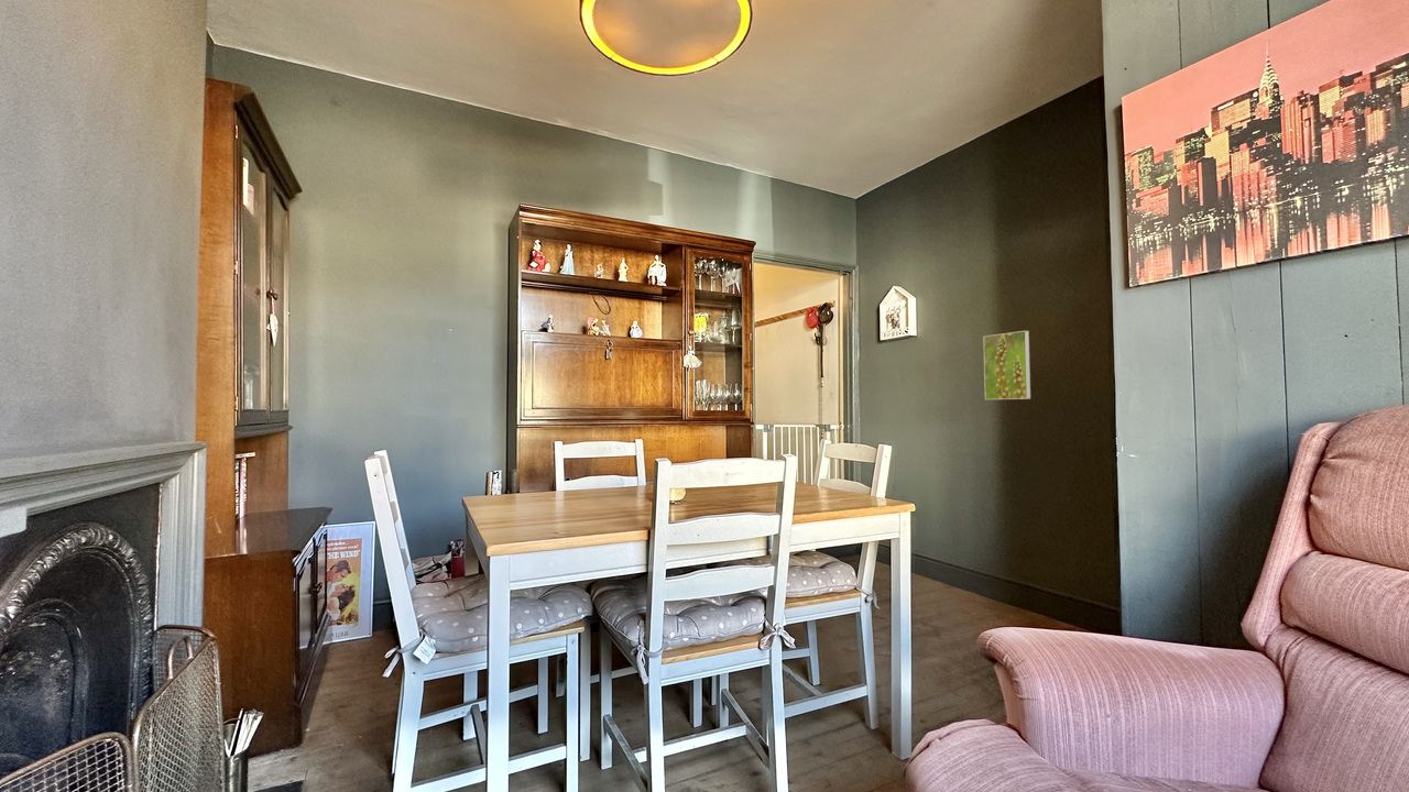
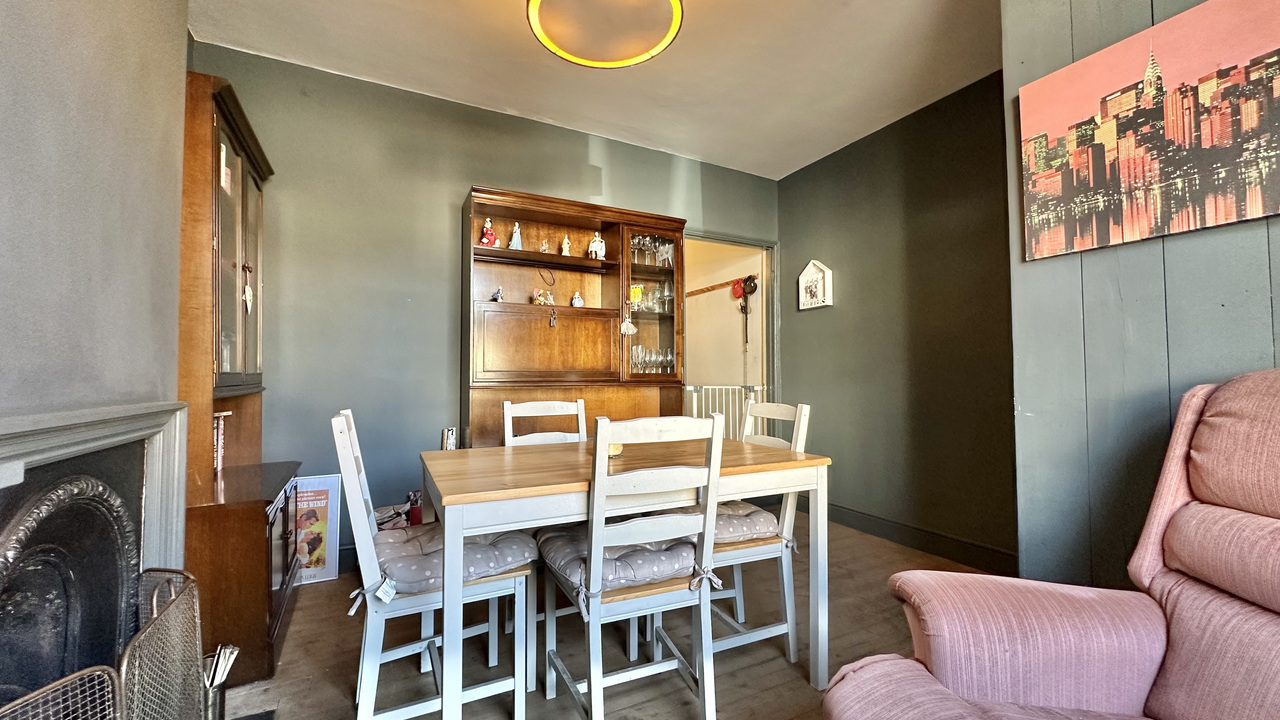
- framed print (1006, 366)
